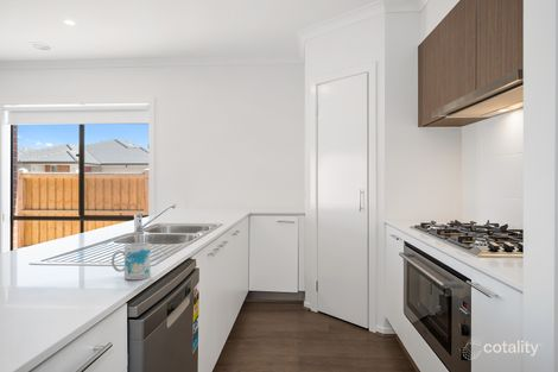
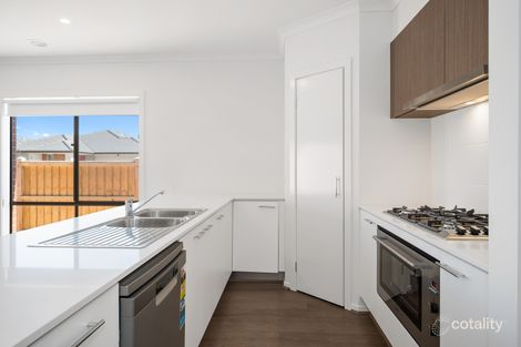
- mug (131, 260)
